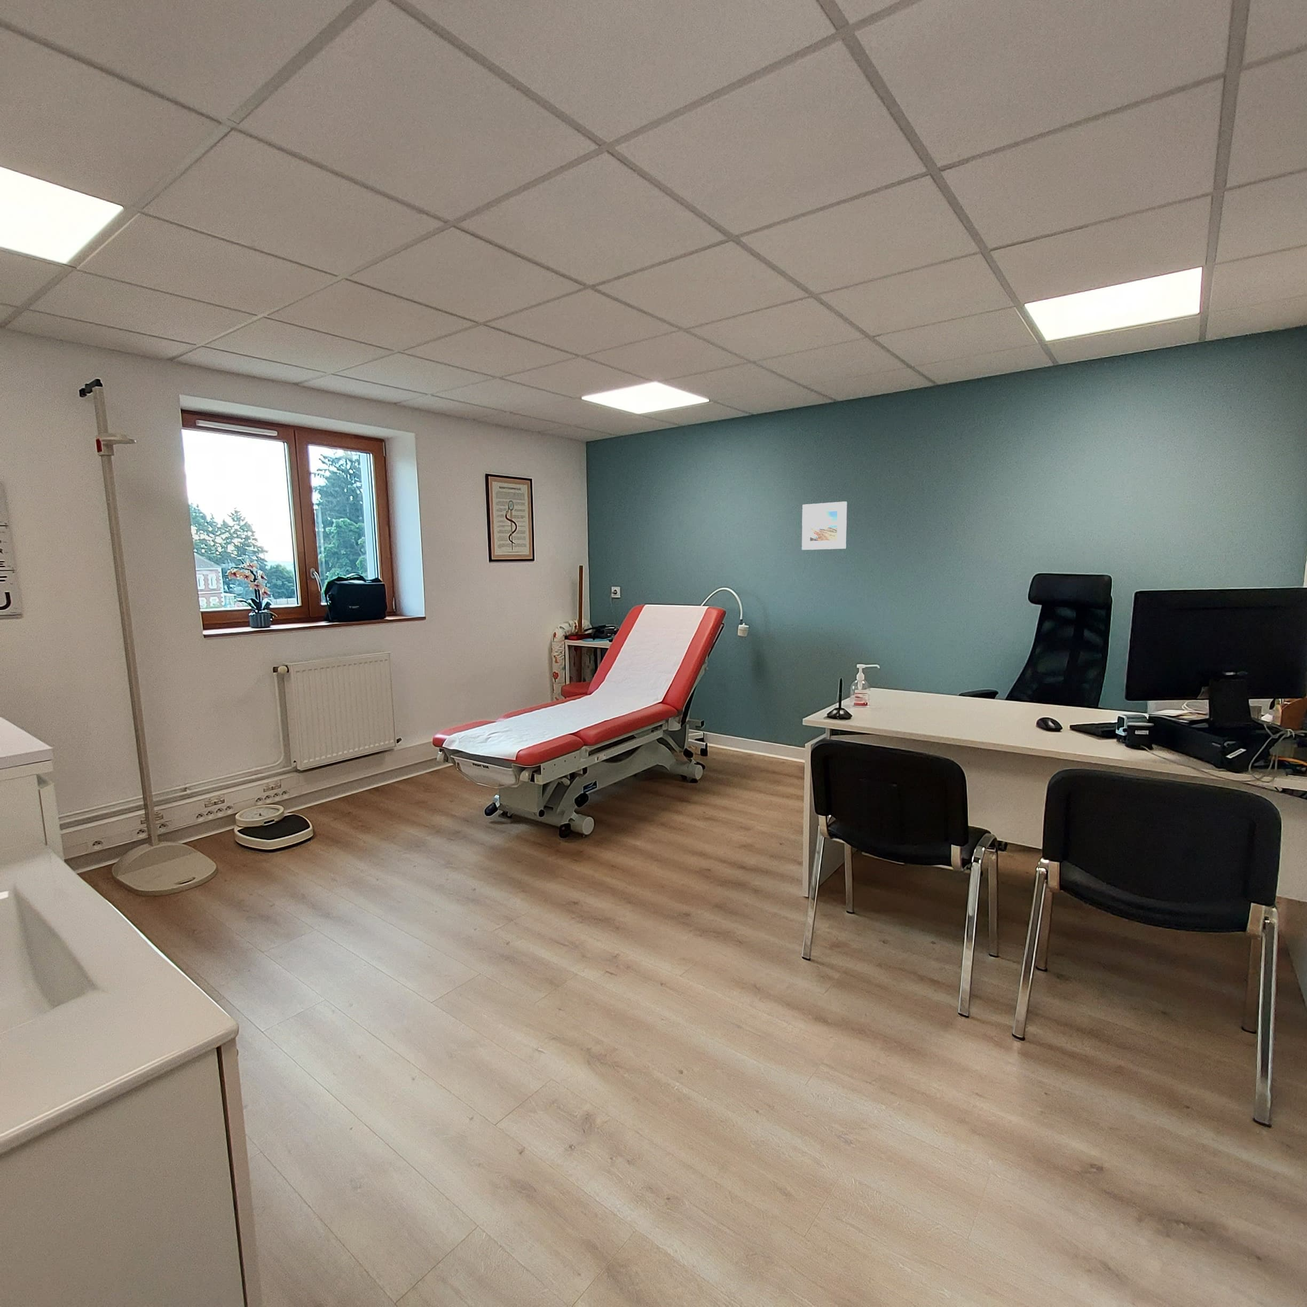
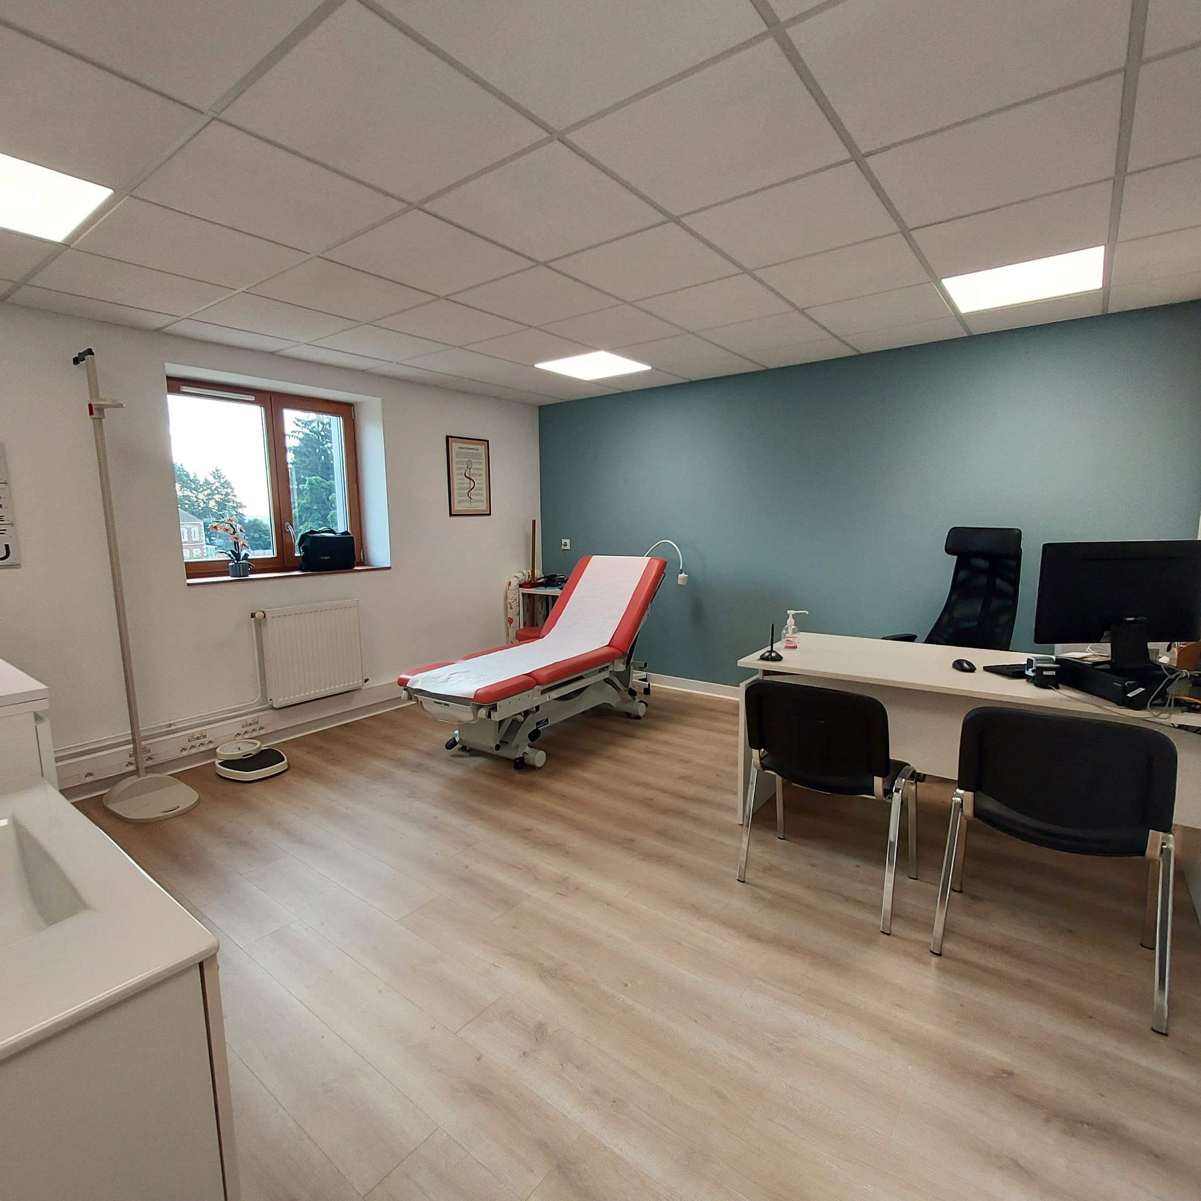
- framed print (823, 525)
